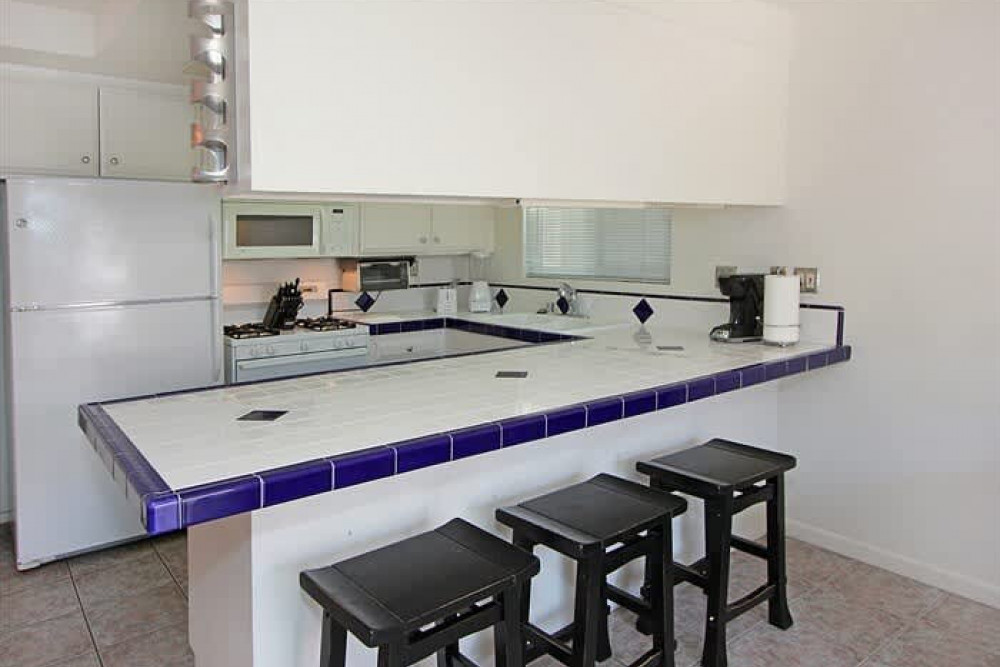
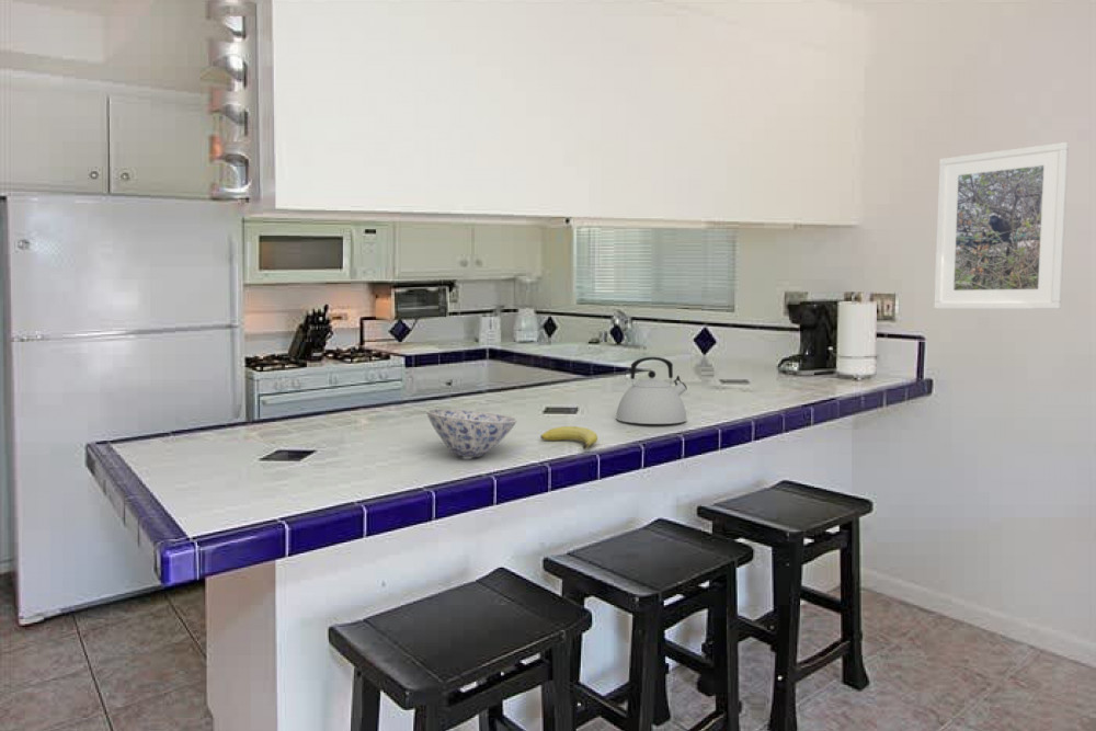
+ bowl (471, 433)
+ kettle (652, 388)
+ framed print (997, 230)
+ fruit (573, 435)
